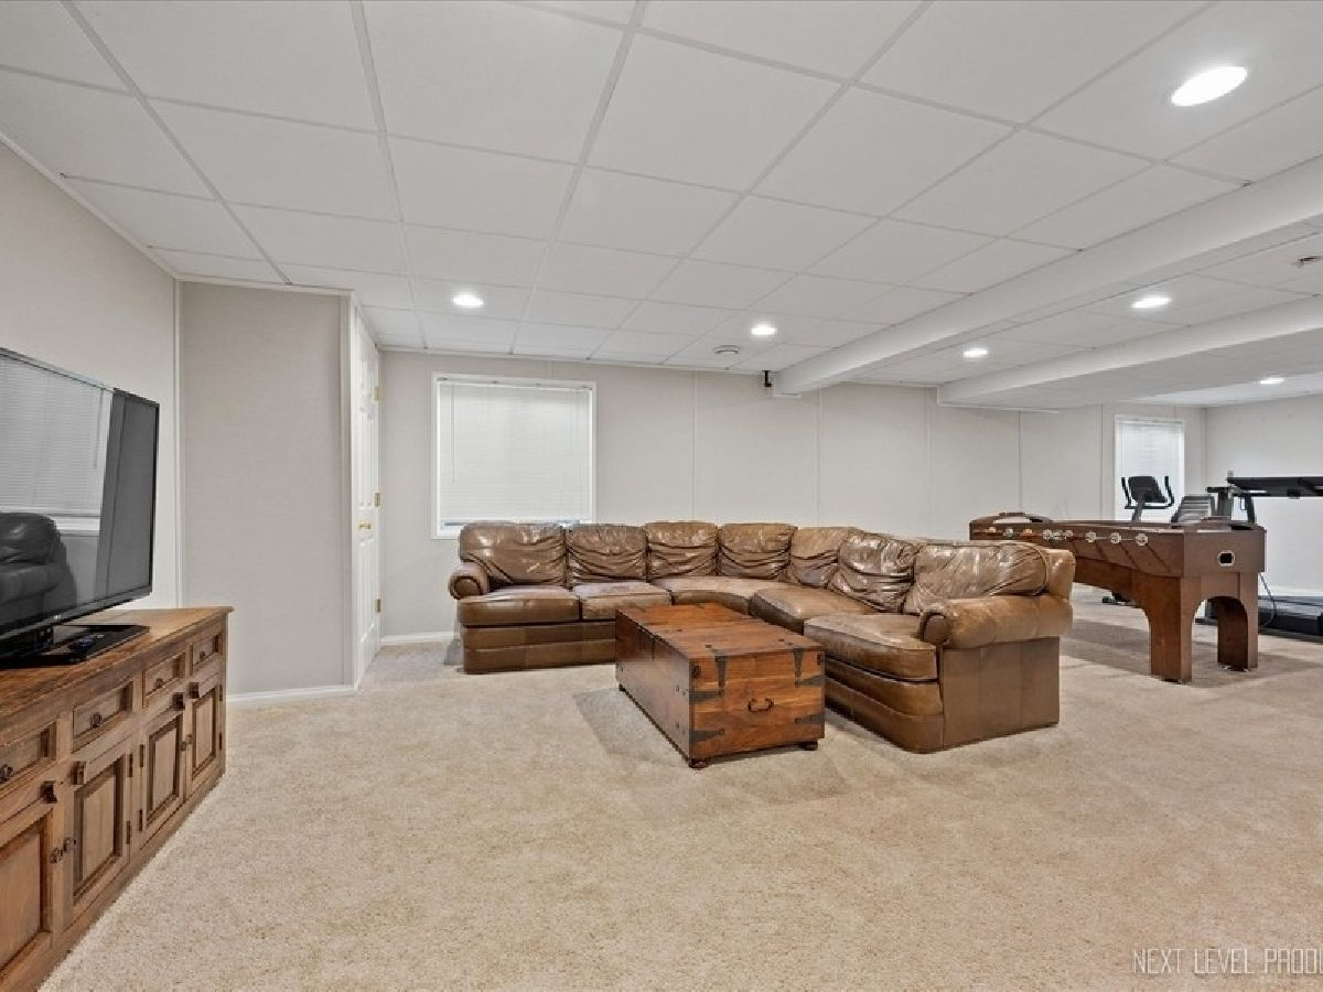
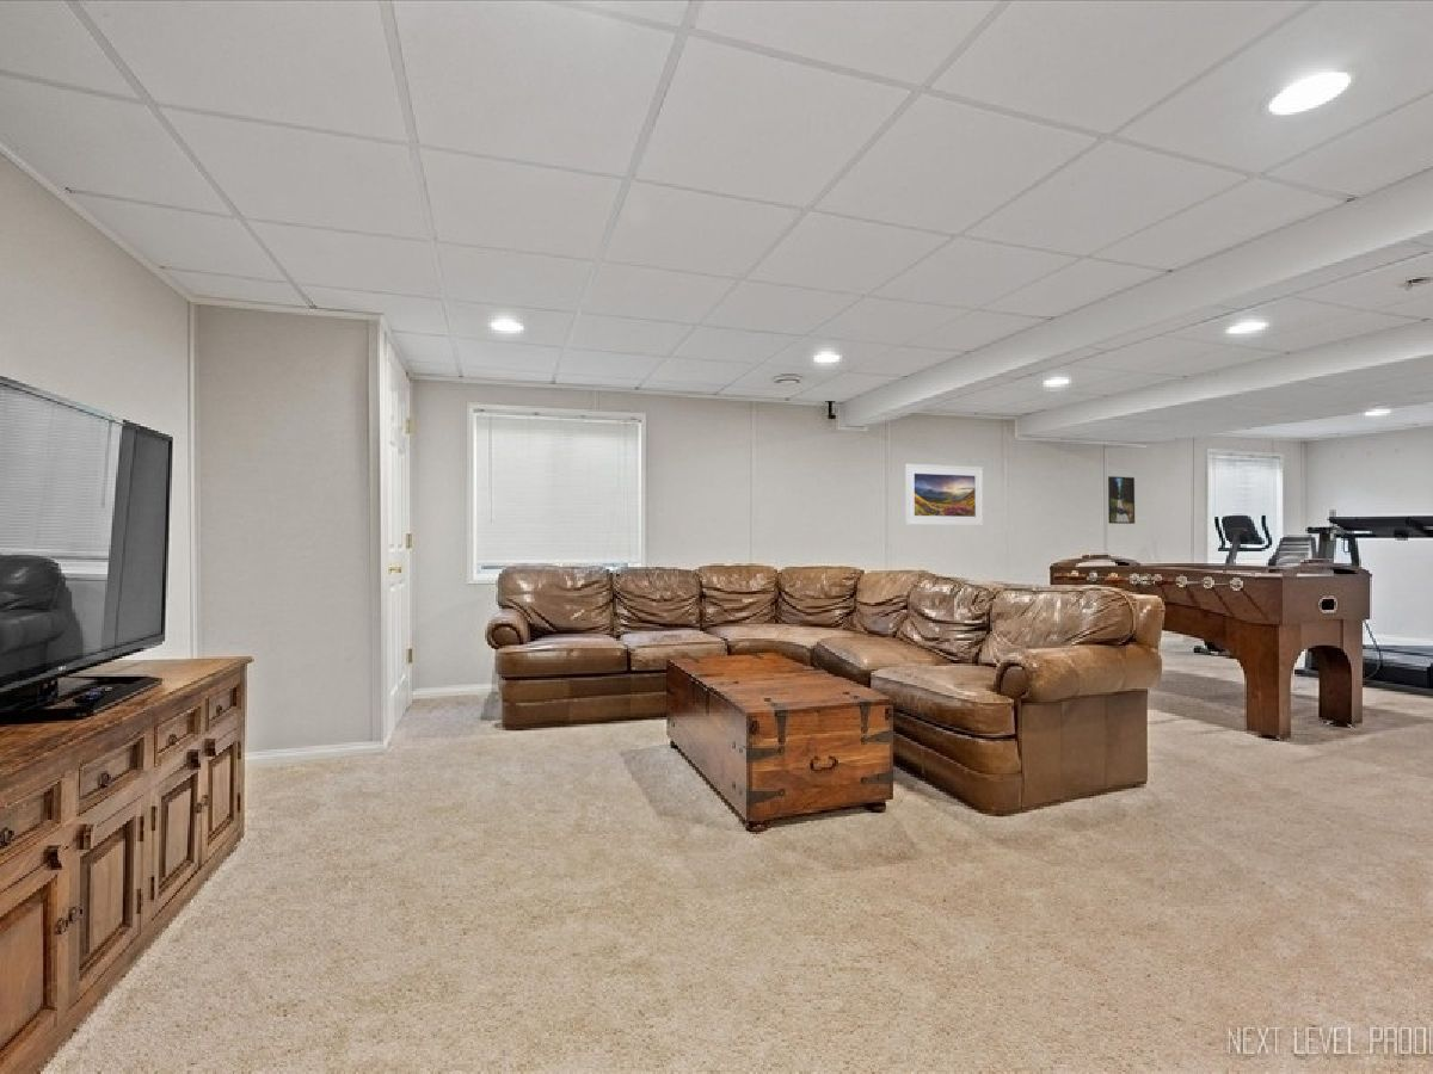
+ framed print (945, 495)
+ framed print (1121, 500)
